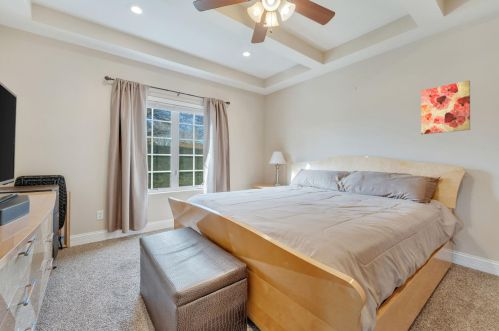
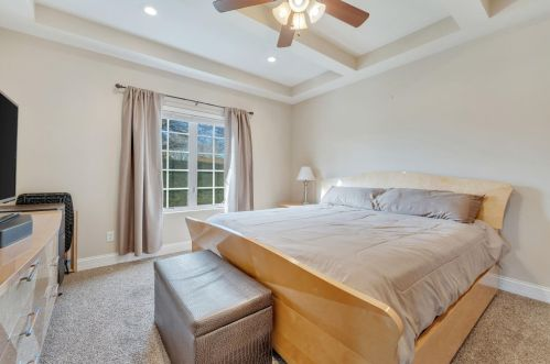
- wall art (444, 109)
